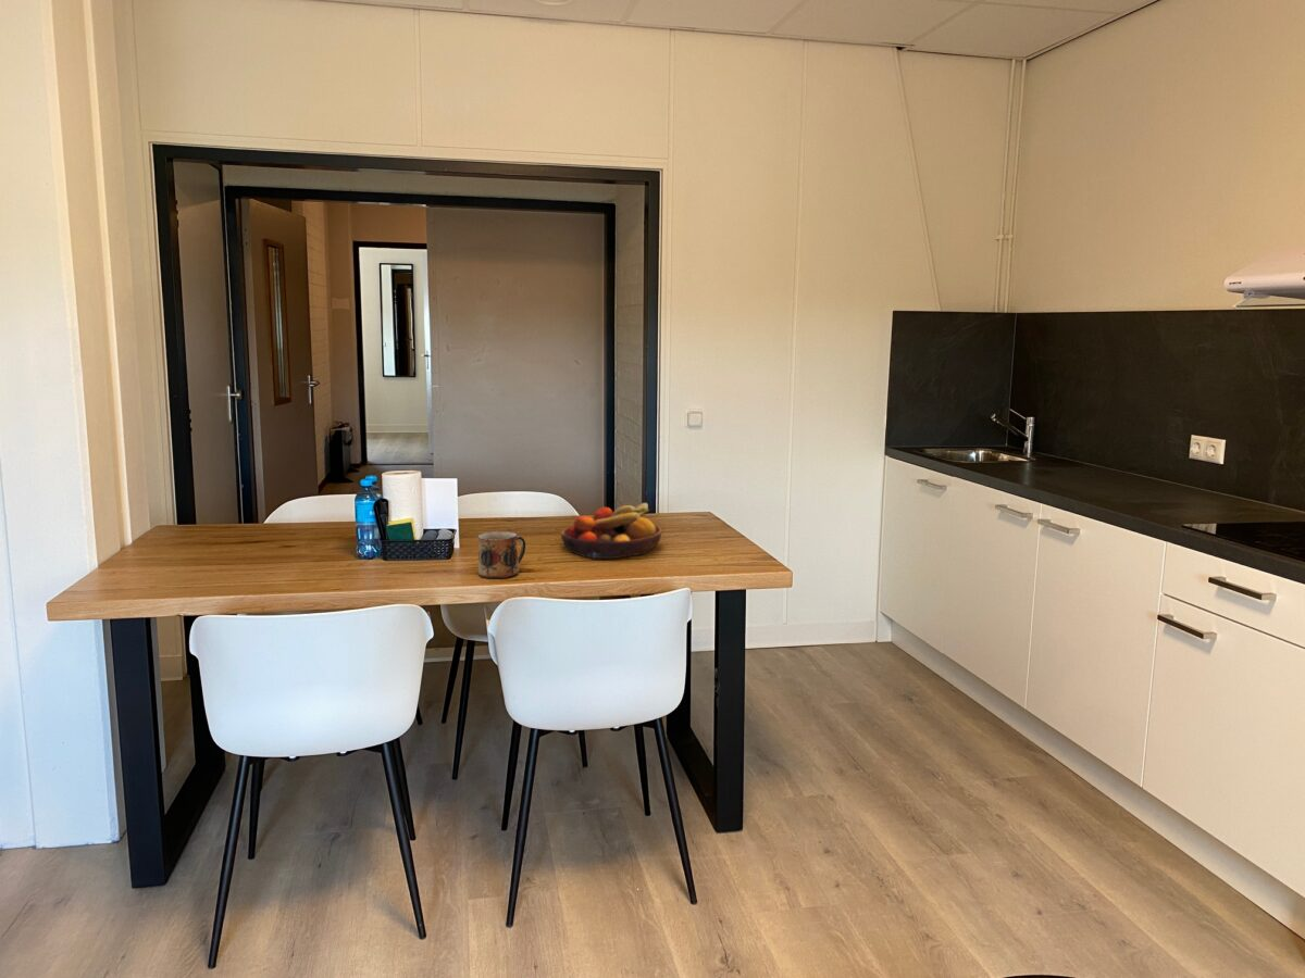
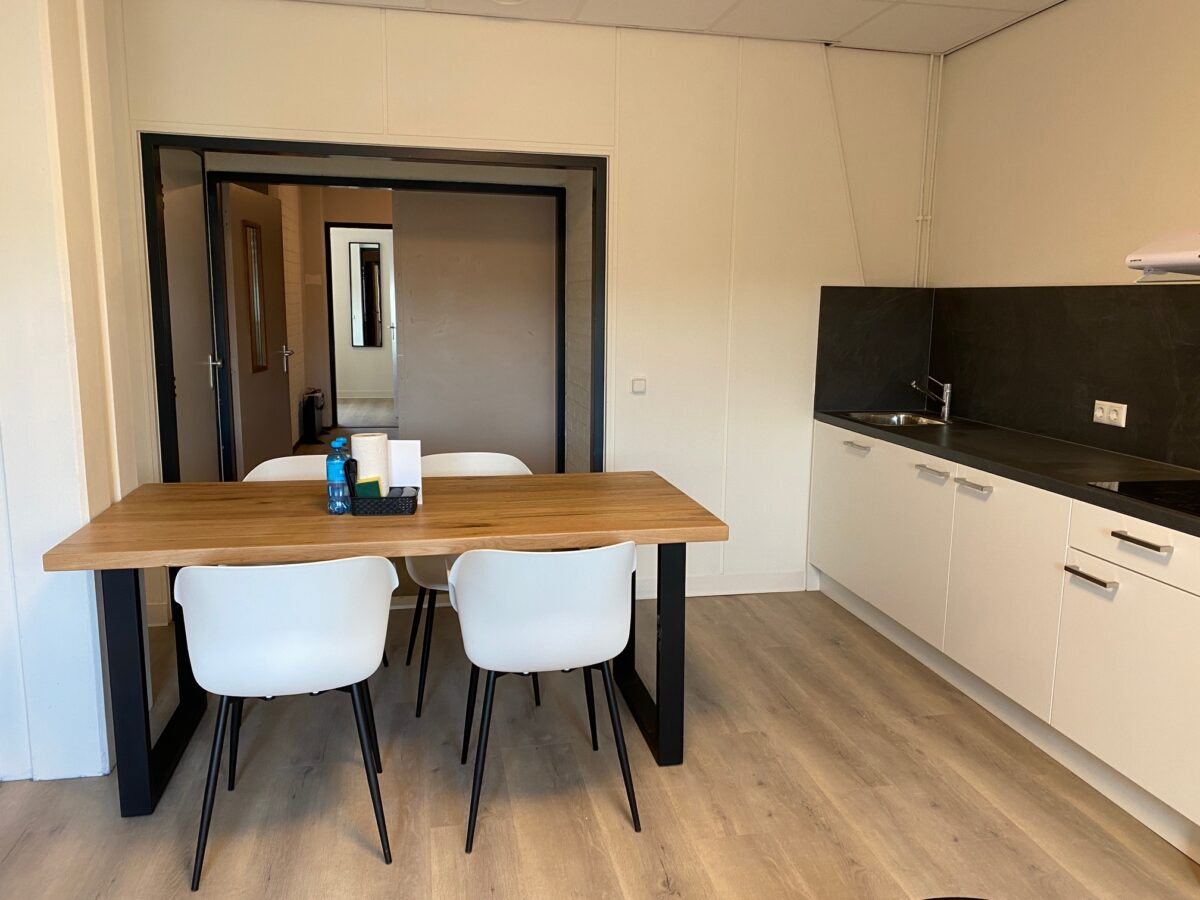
- fruit bowl (611, 526)
- mug (500, 553)
